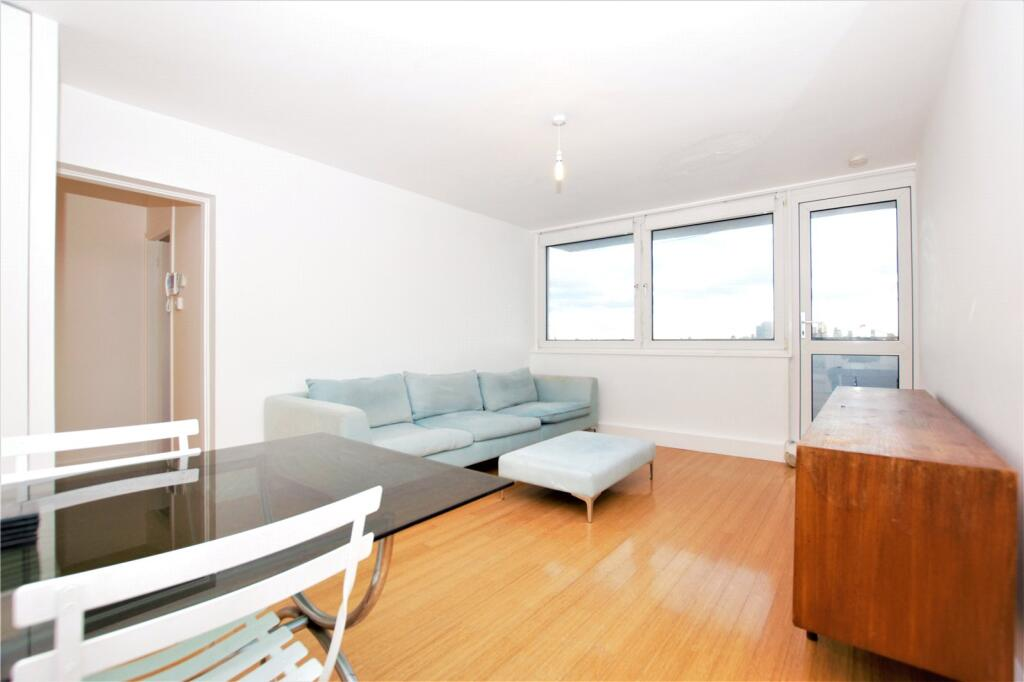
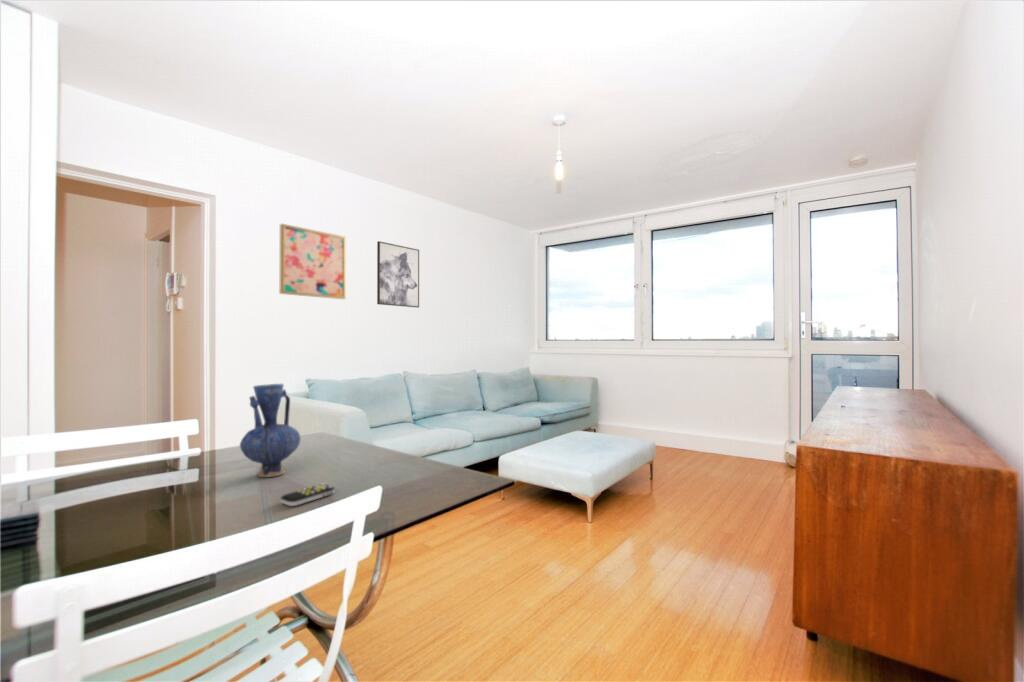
+ remote control (308, 494)
+ wall art (314, 263)
+ wall art (399, 275)
+ vase (271, 428)
